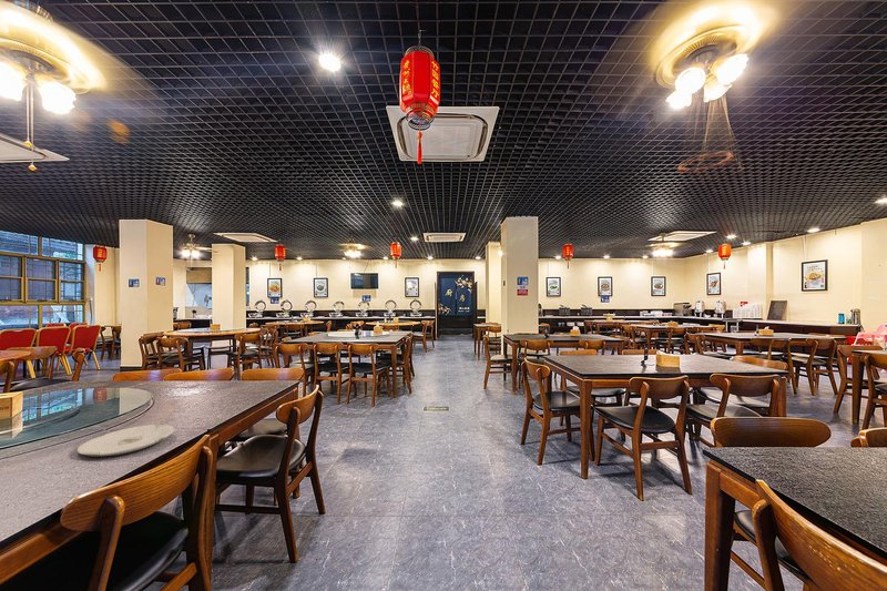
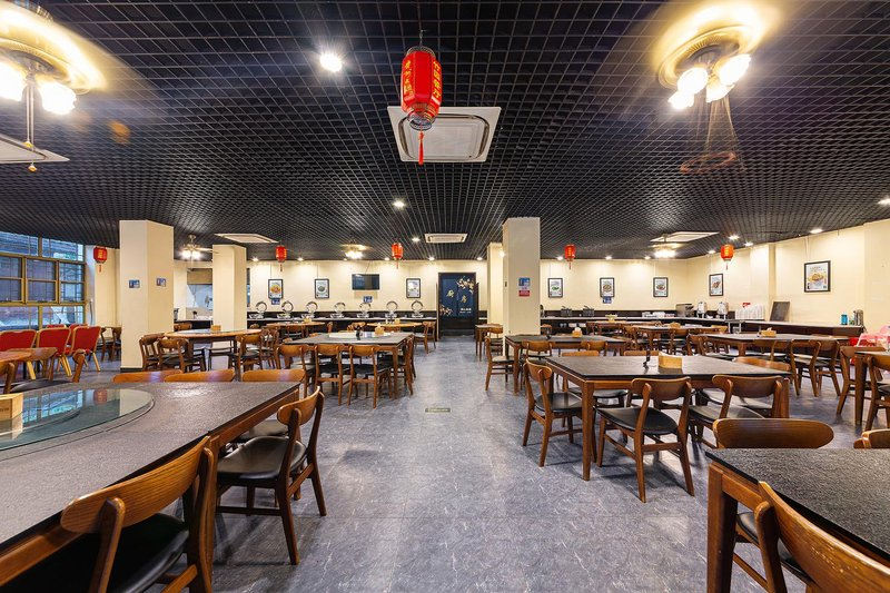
- plate (129, 440)
